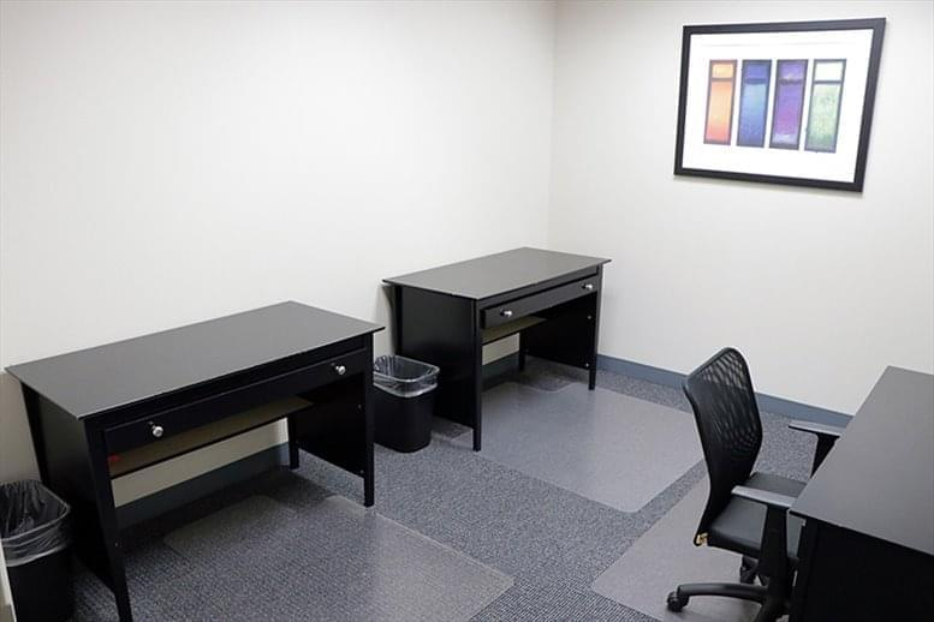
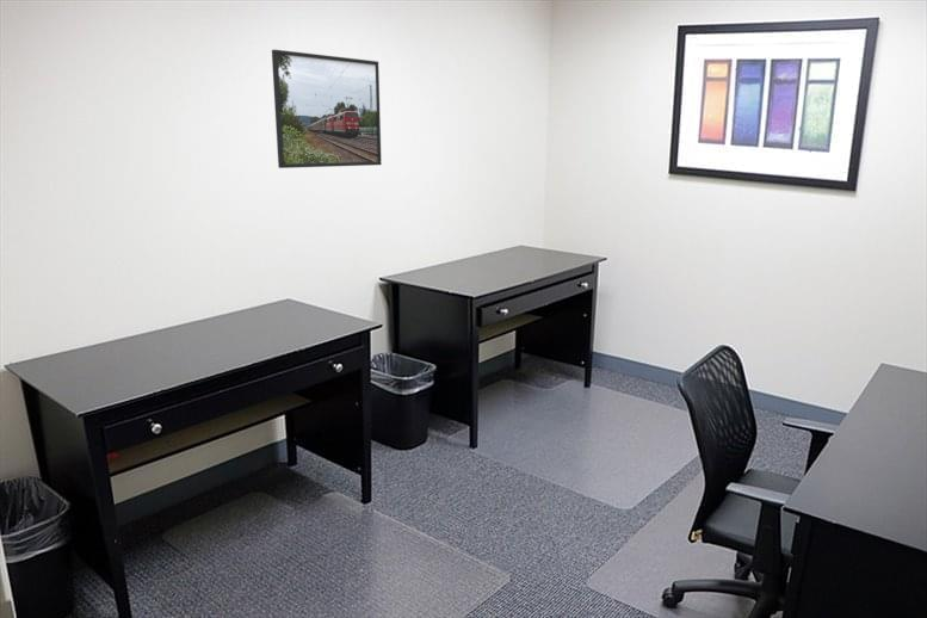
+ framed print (330, 111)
